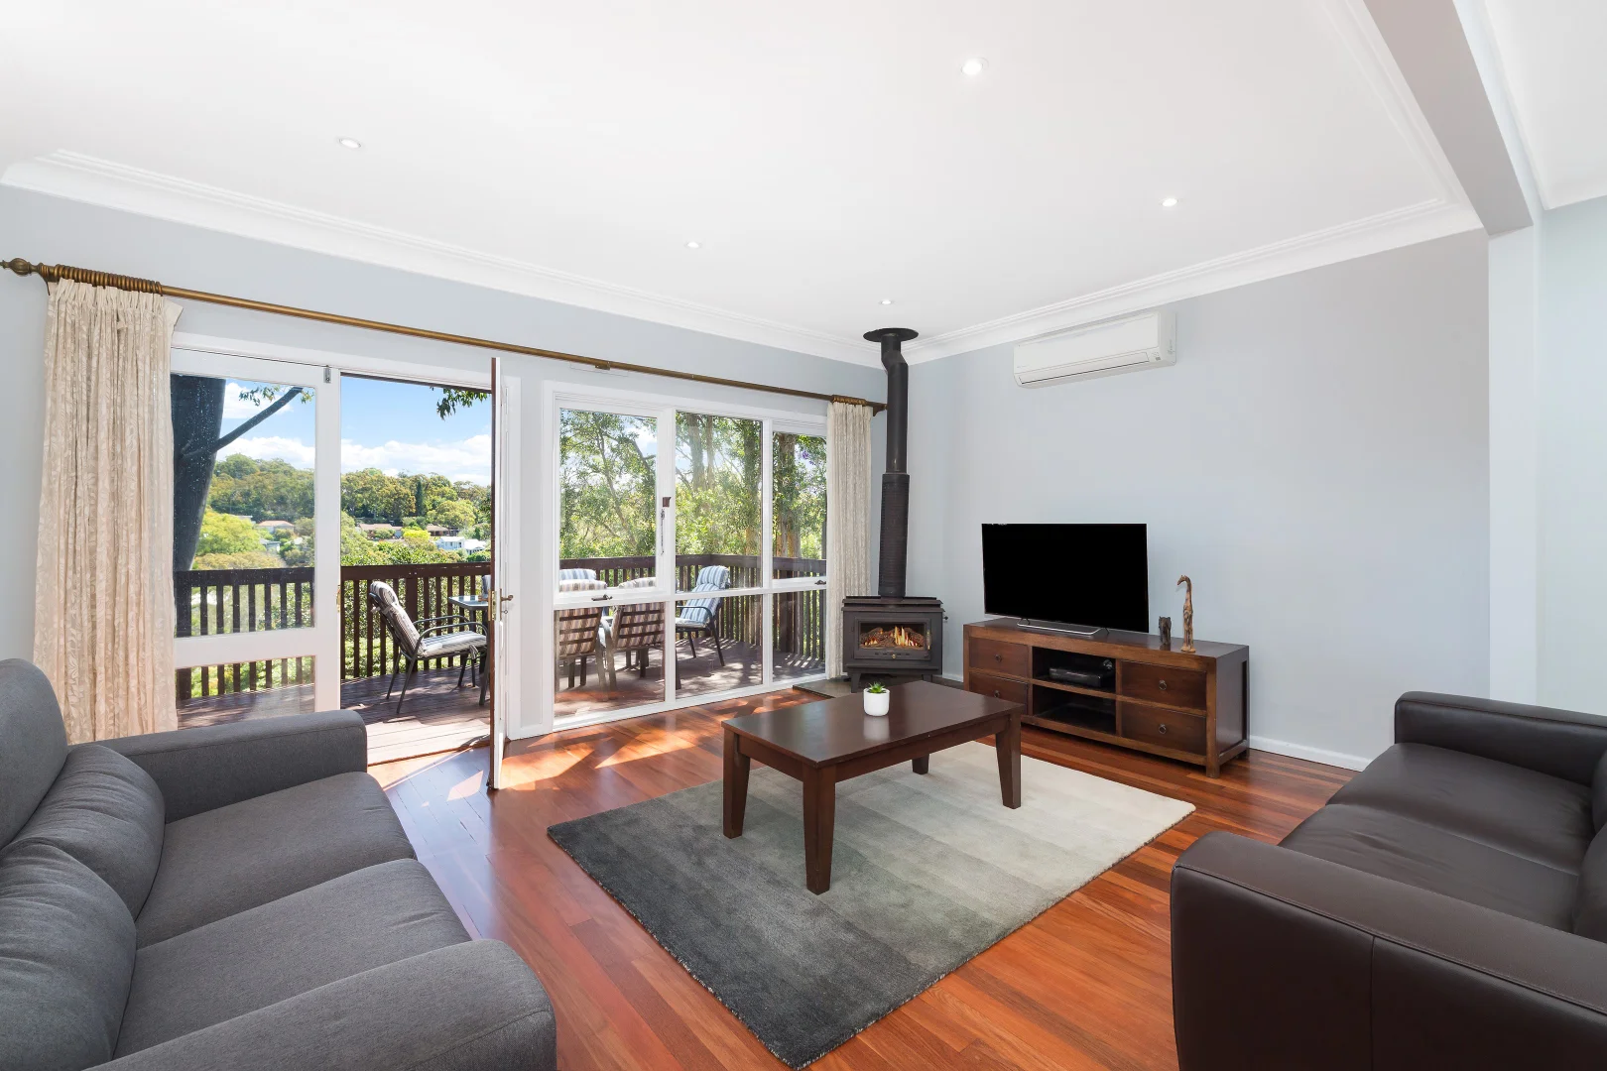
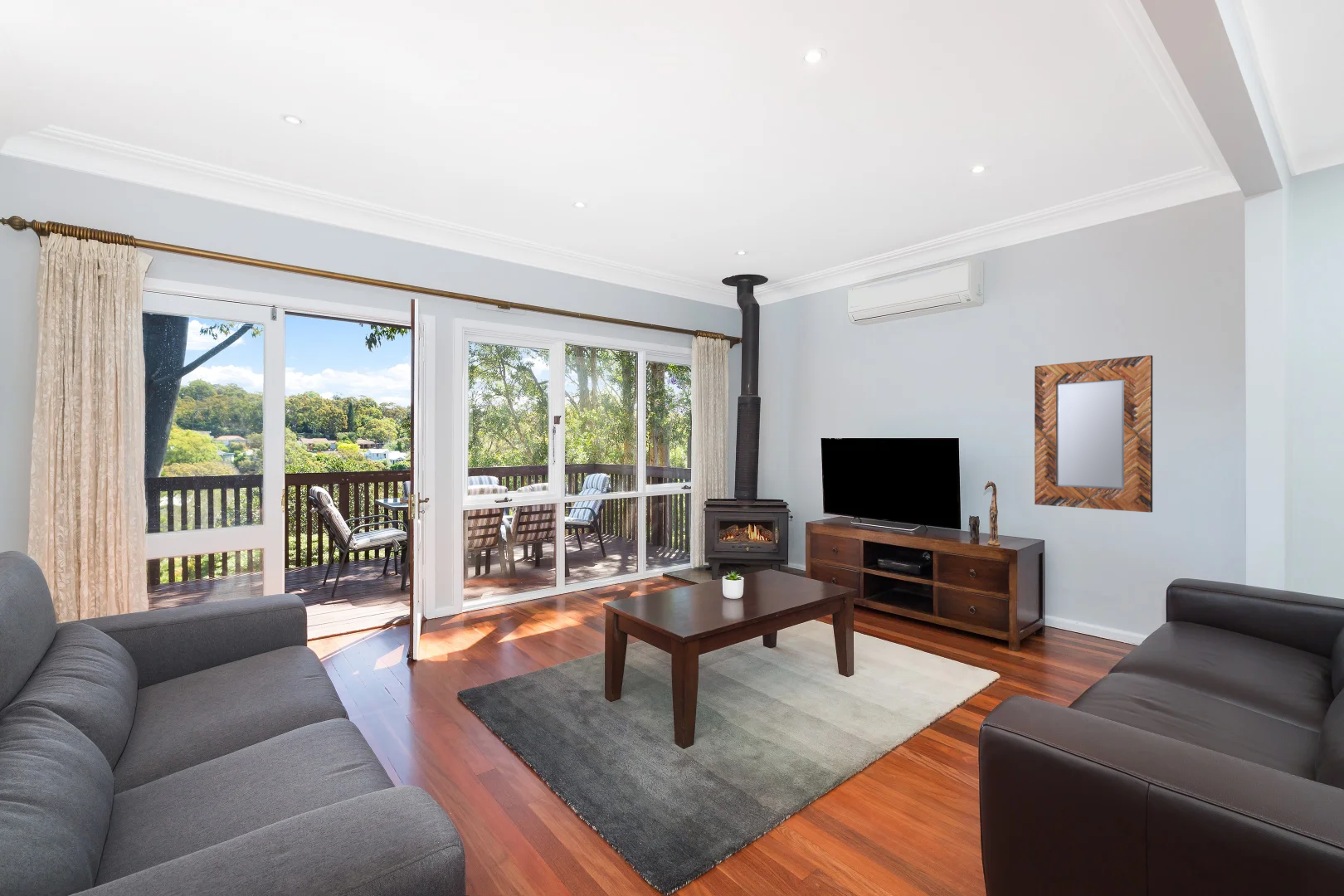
+ home mirror (1089, 434)
